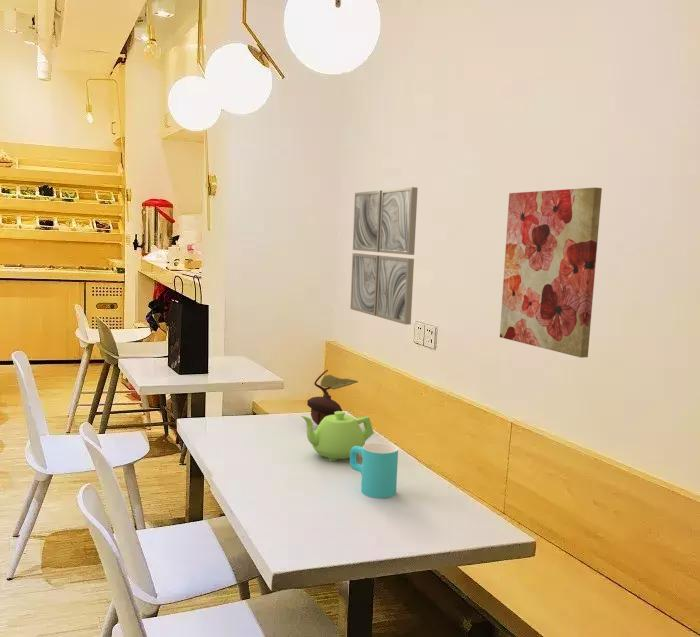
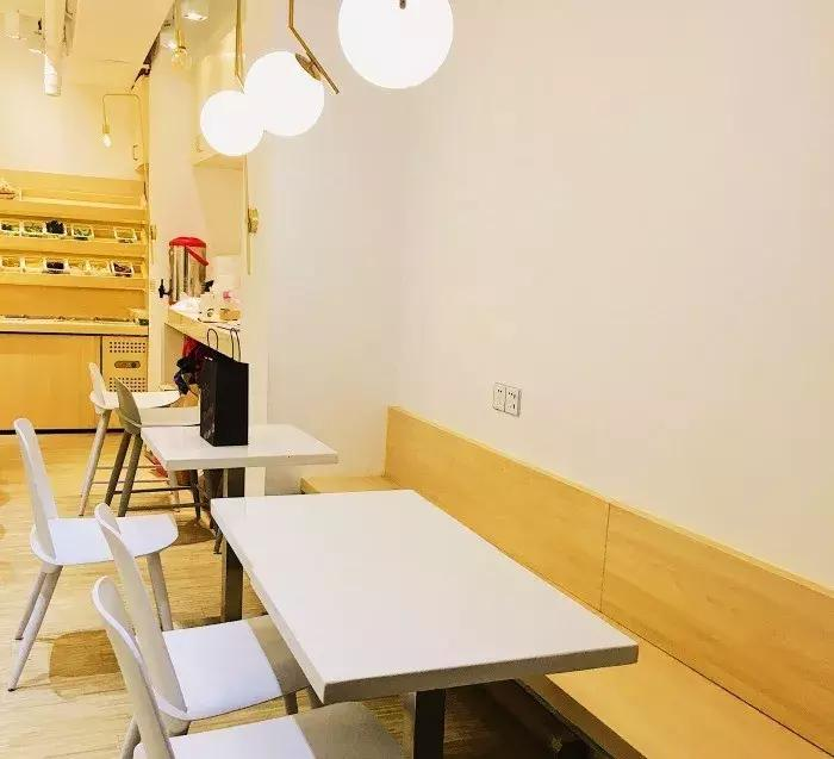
- wall art (379, 255)
- teapot (337, 433)
- cup (375, 467)
- wall art (545, 269)
- plant (333, 400)
